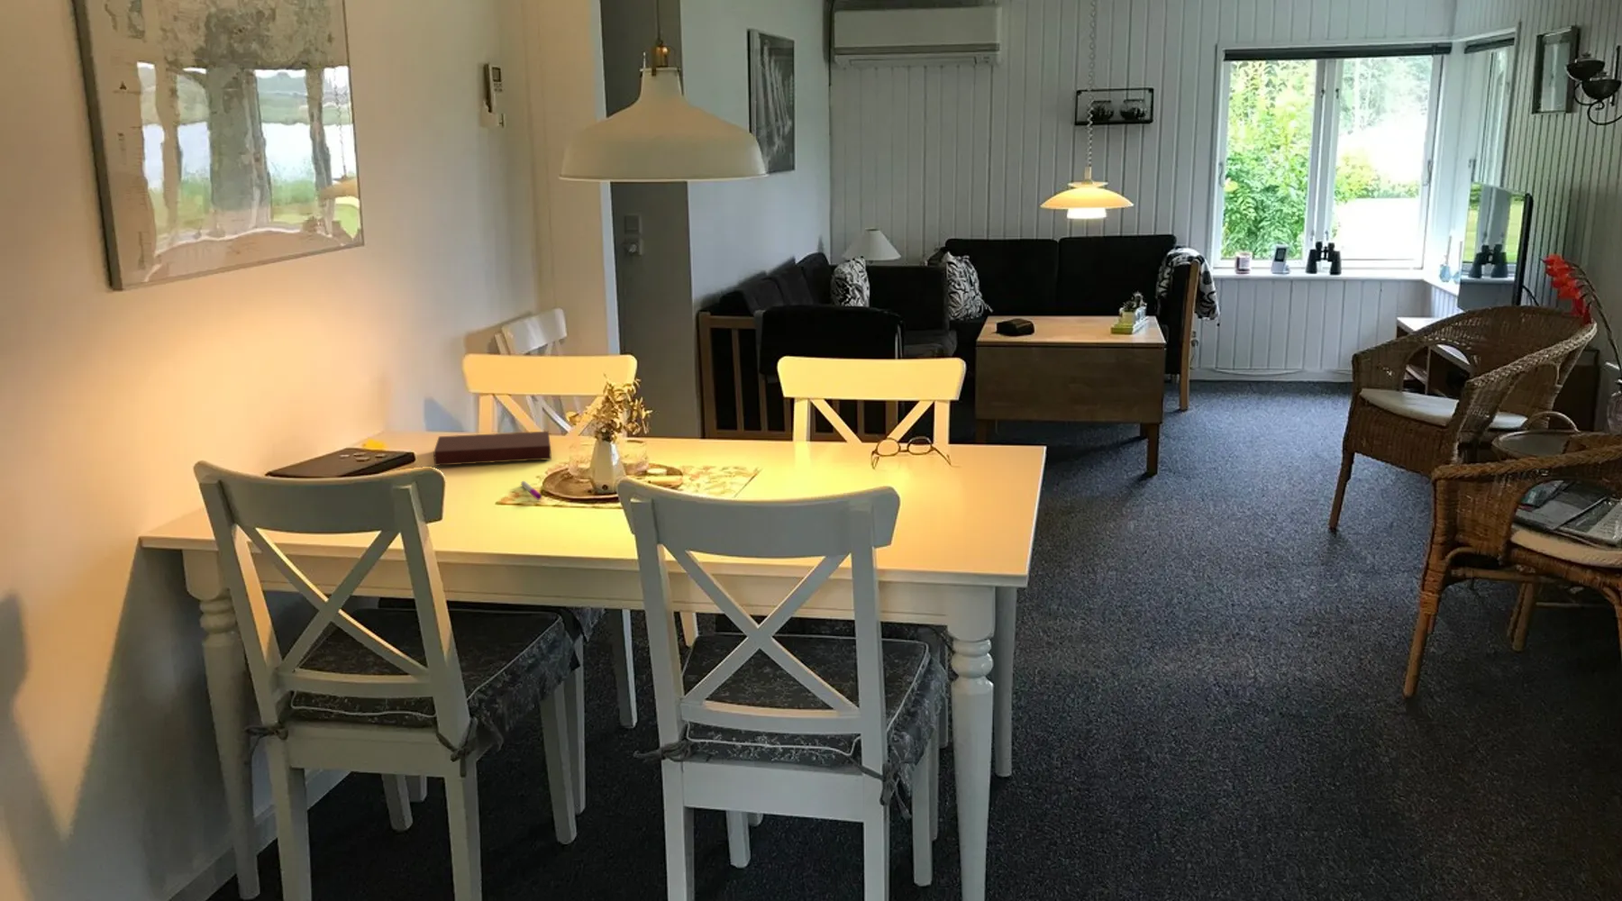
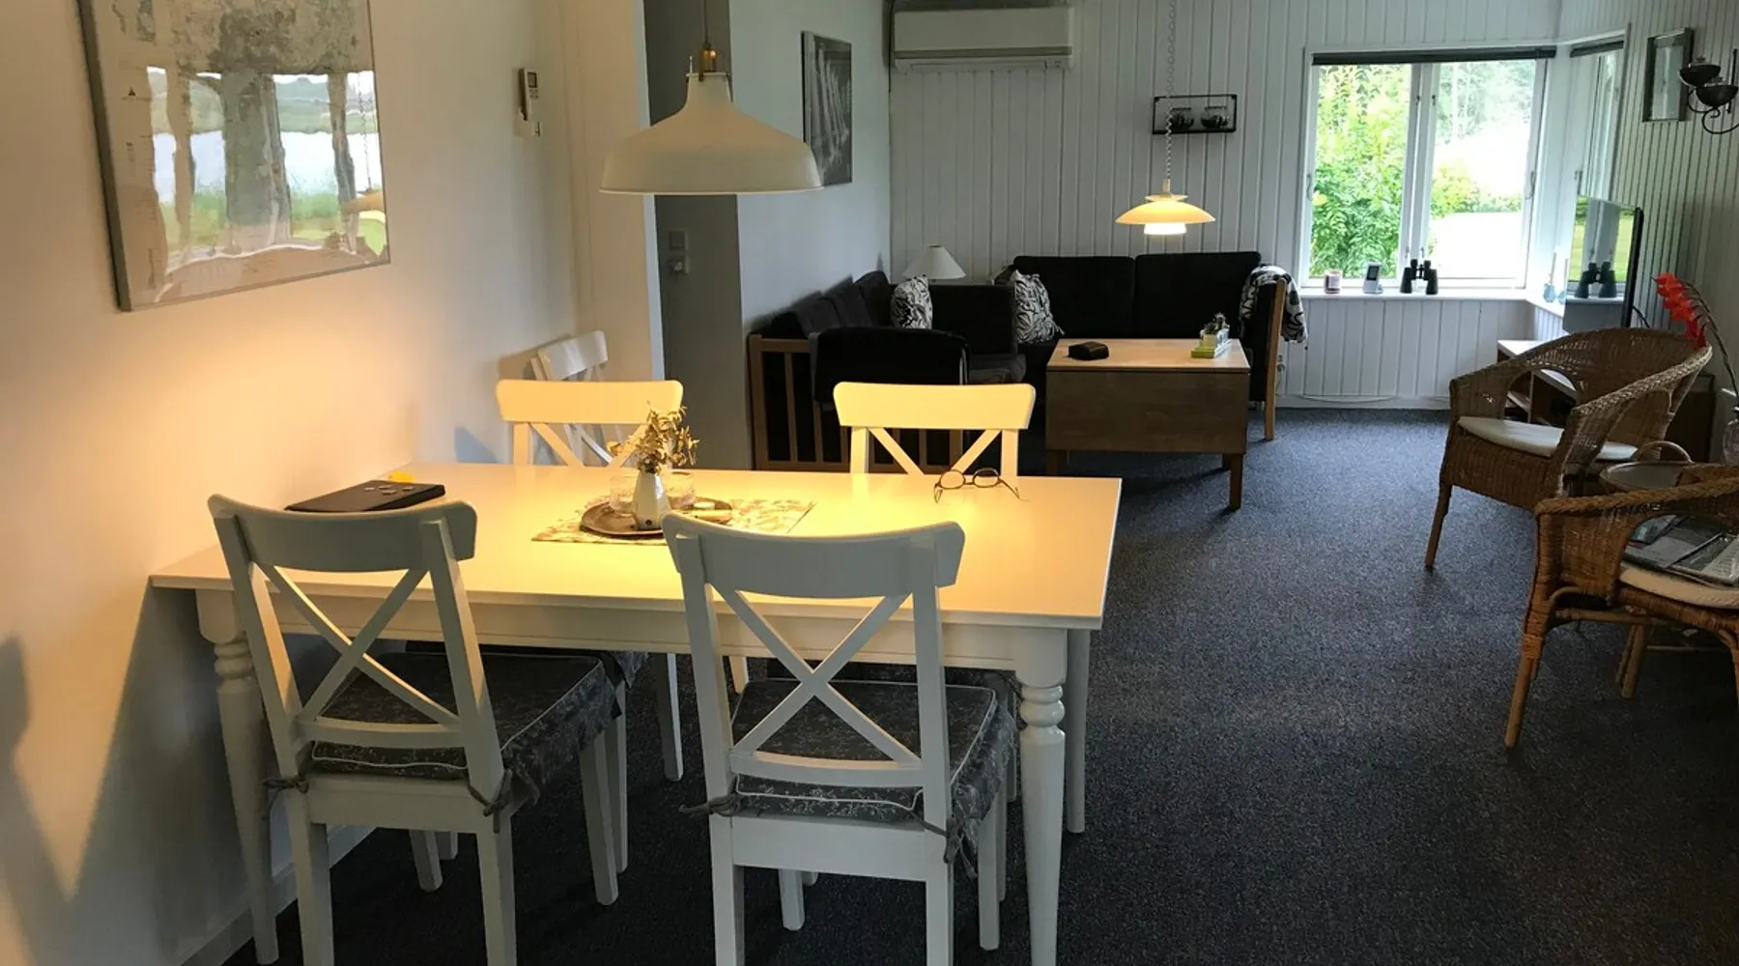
- notebook (493, 448)
- pen (530, 489)
